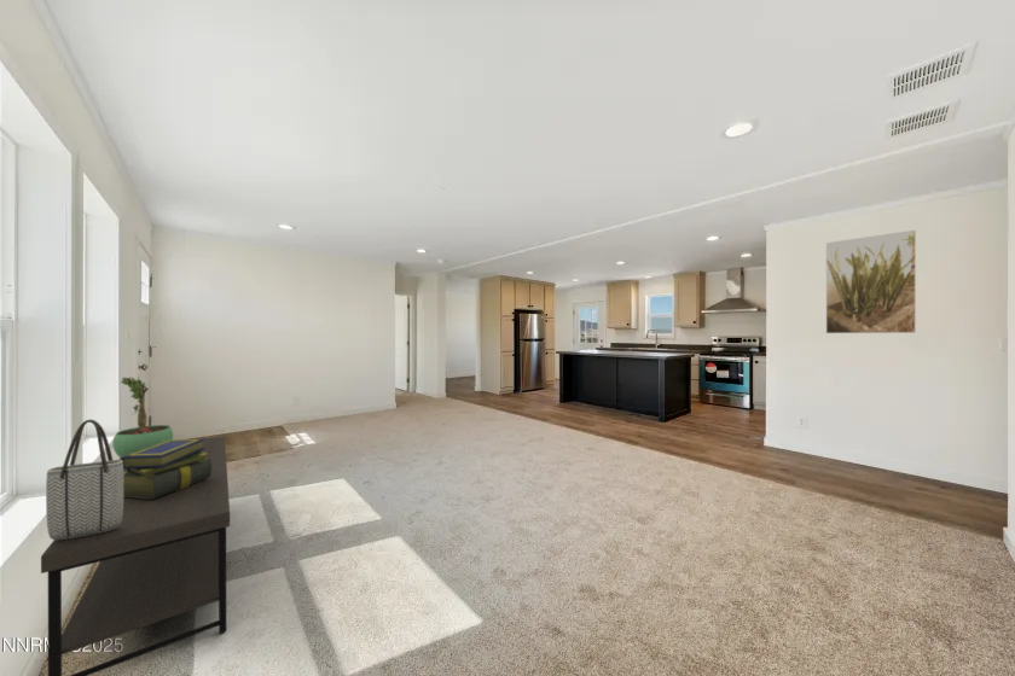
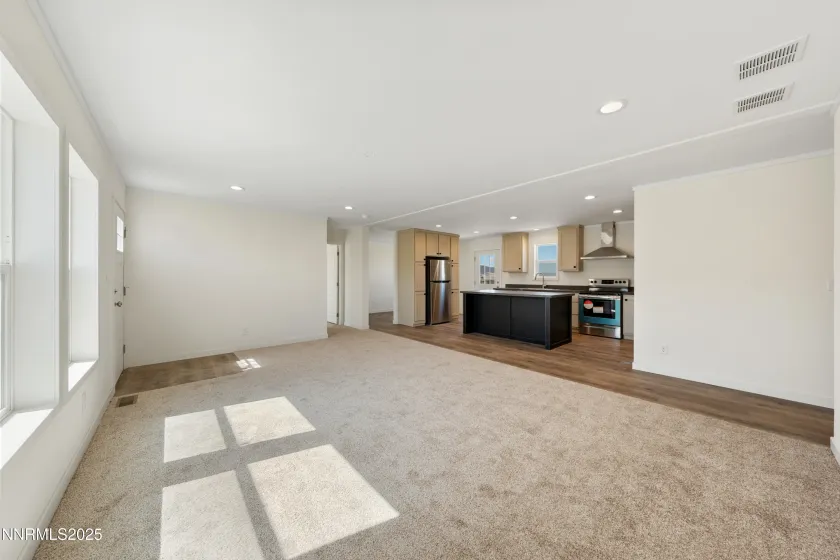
- storage bench (167, 519)
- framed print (868, 285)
- tote bag (86, 477)
- potted plant (144, 418)
- stack of books (167, 466)
